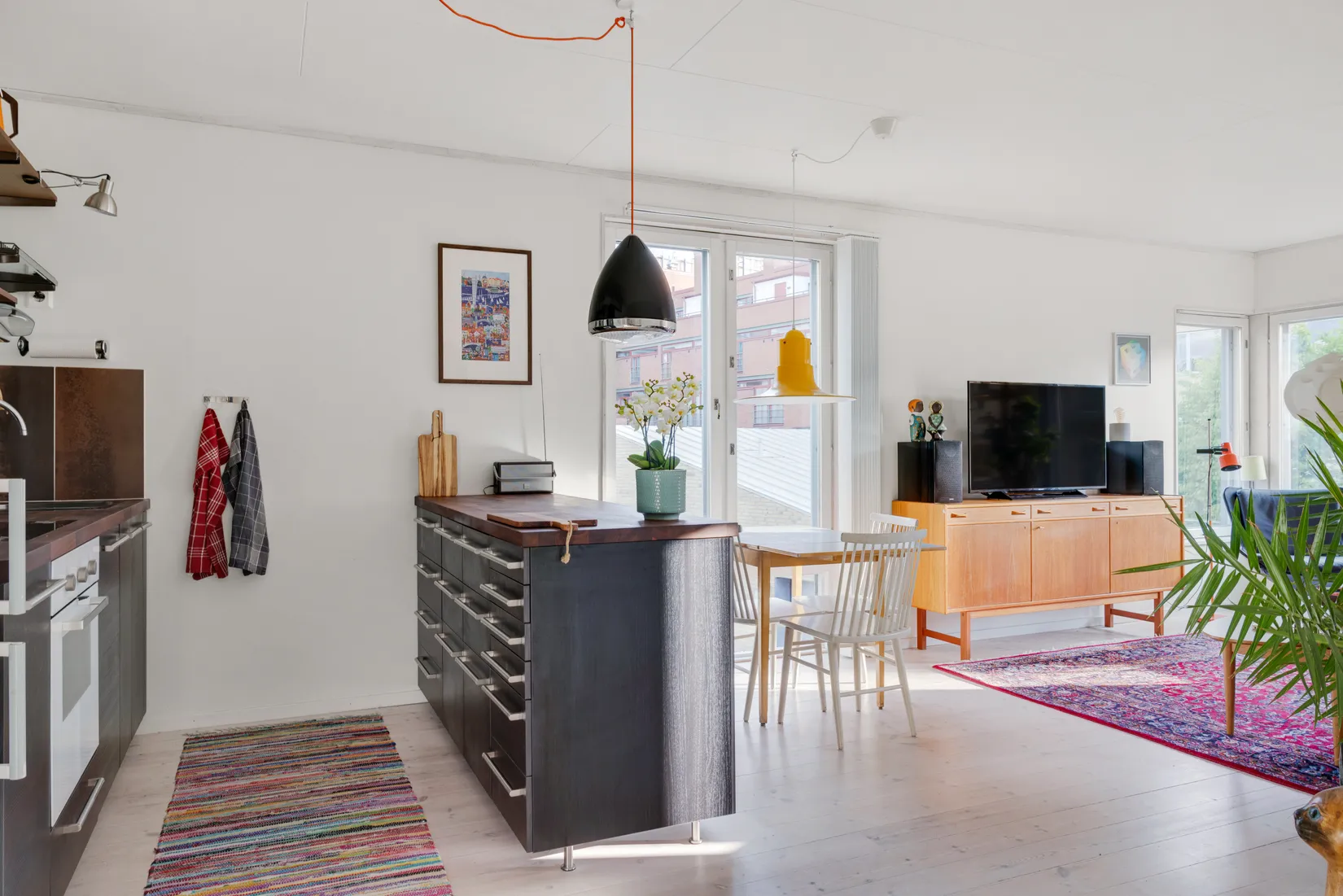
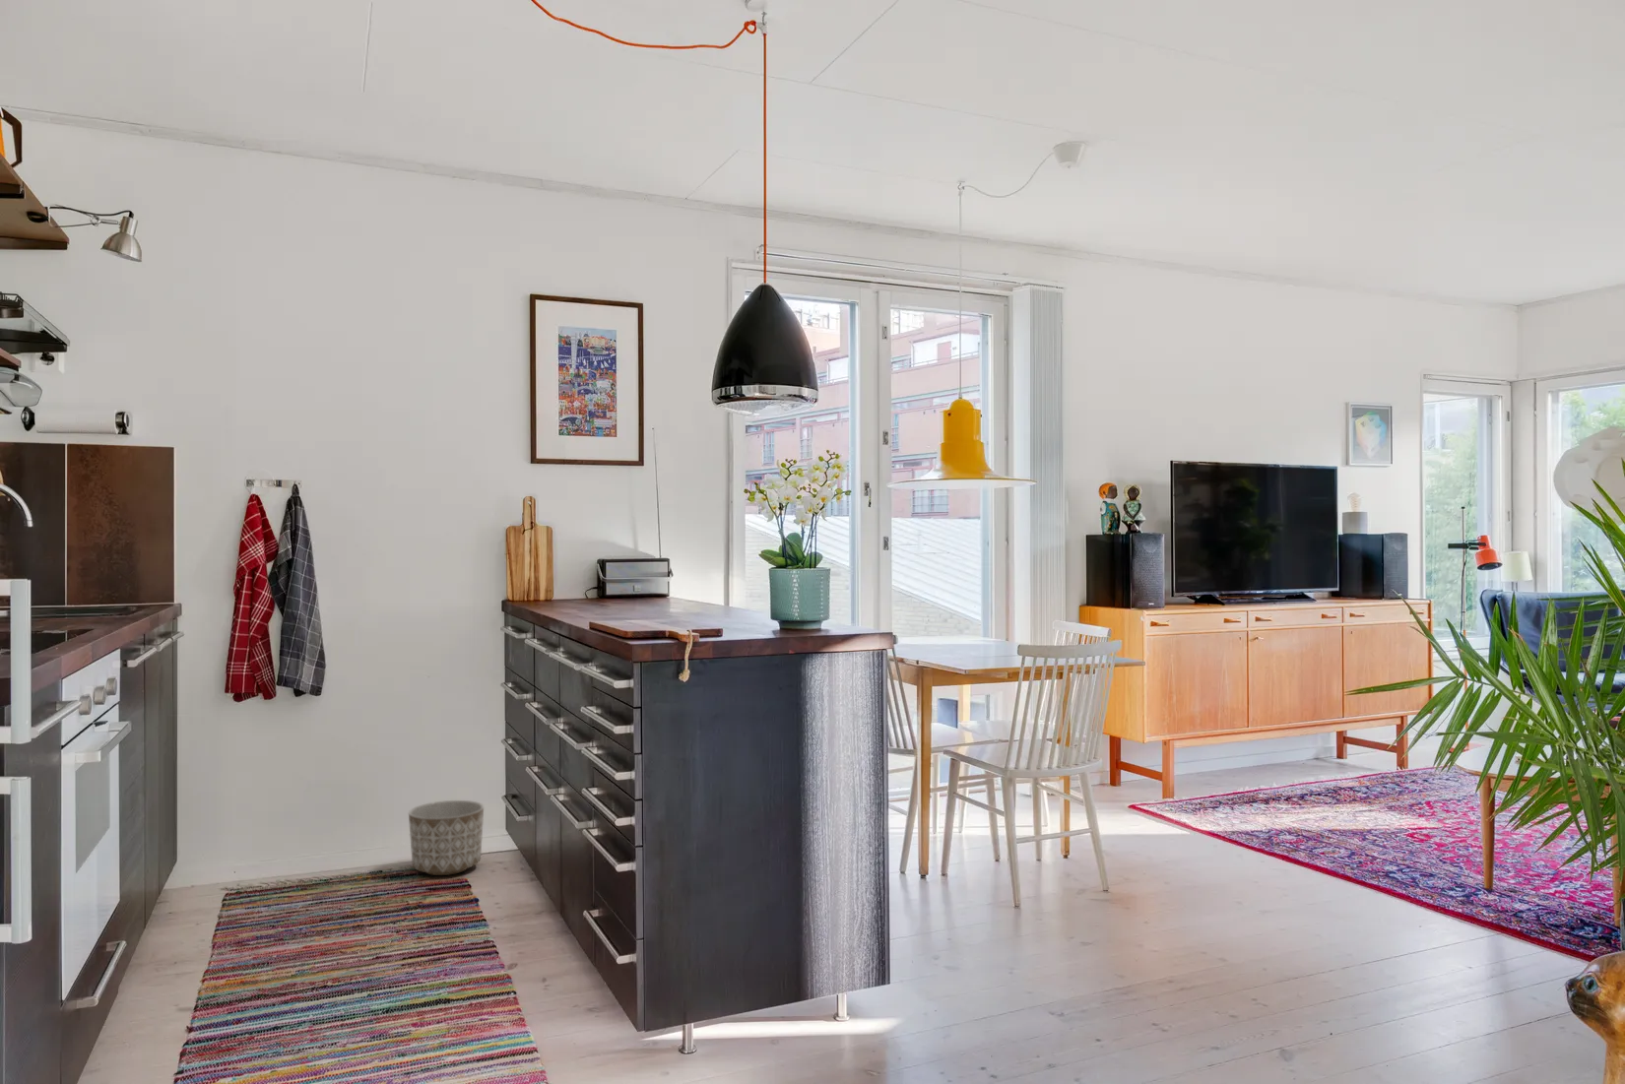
+ planter (446, 838)
